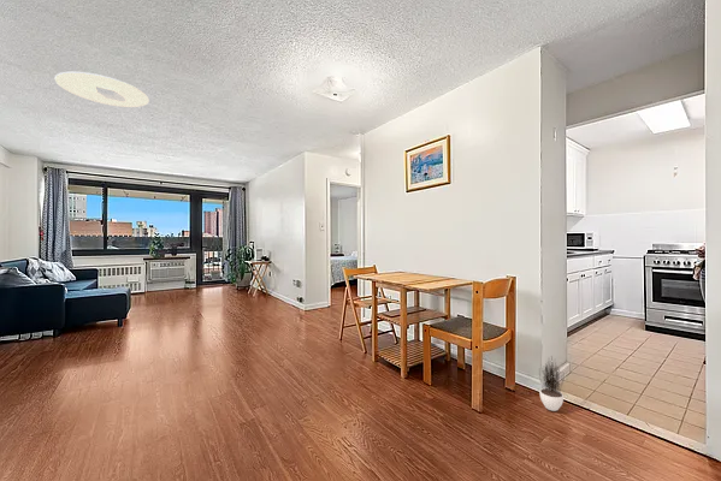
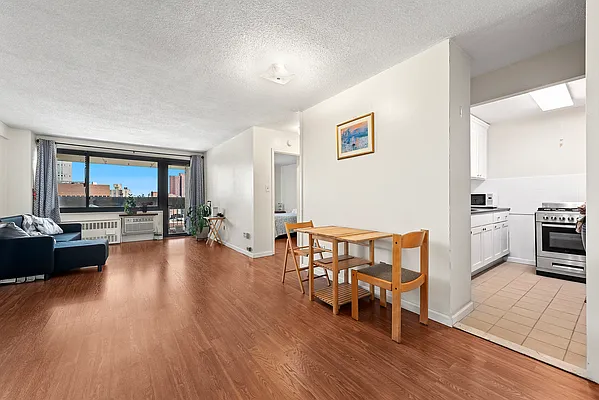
- potted plant (557, 378)
- ceiling light (105, 88)
